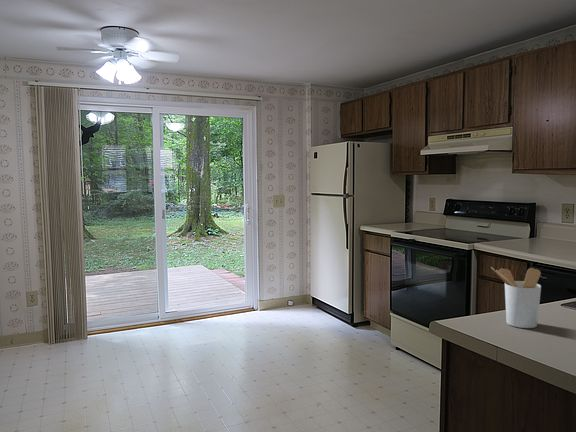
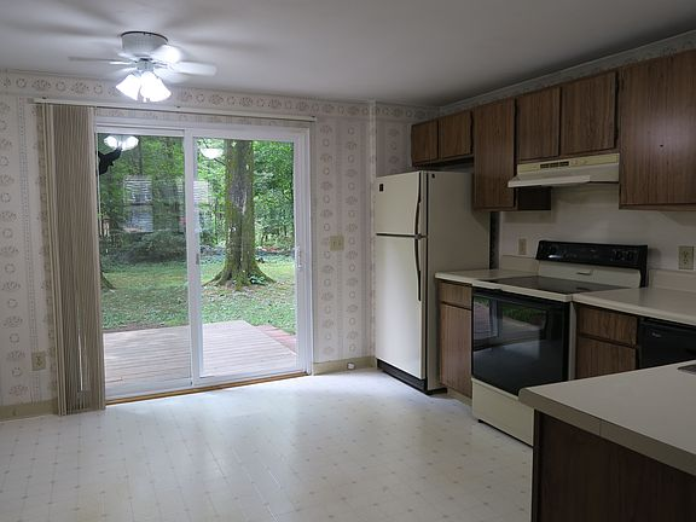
- utensil holder (514, 294)
